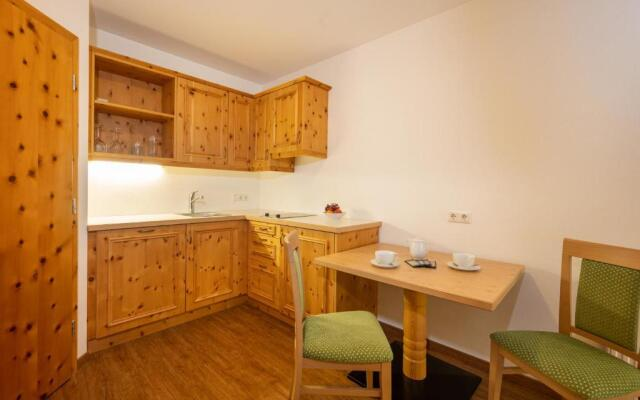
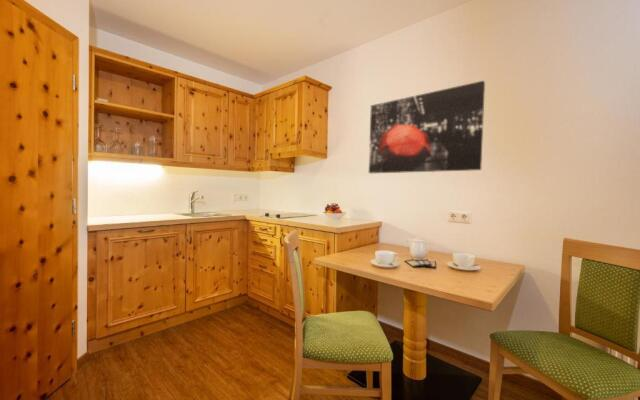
+ wall art (418, 133)
